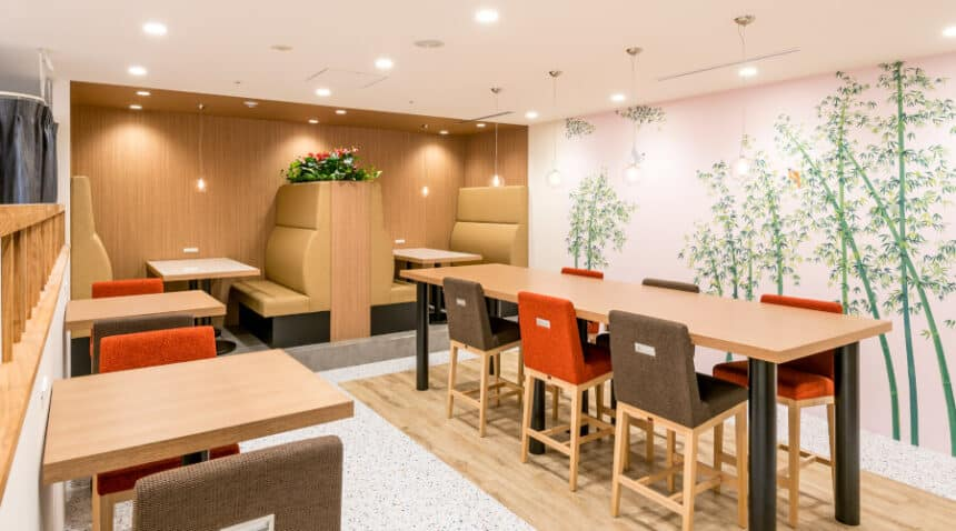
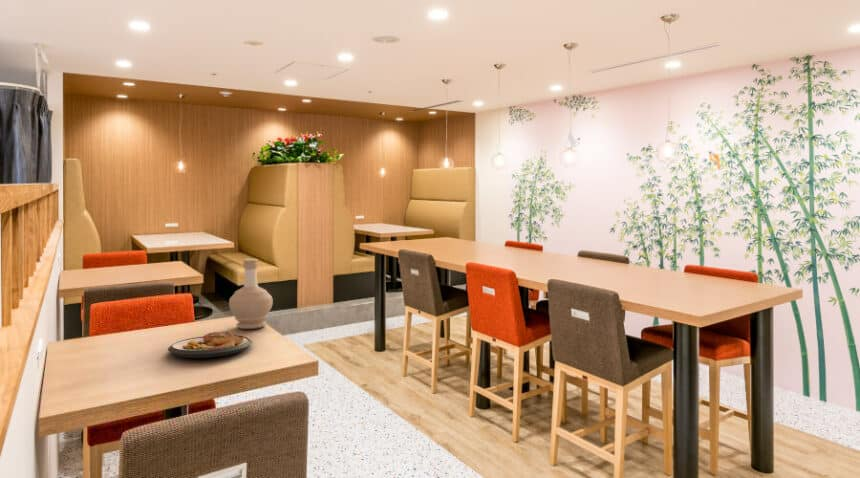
+ plate (211, 342)
+ bottle (250, 293)
